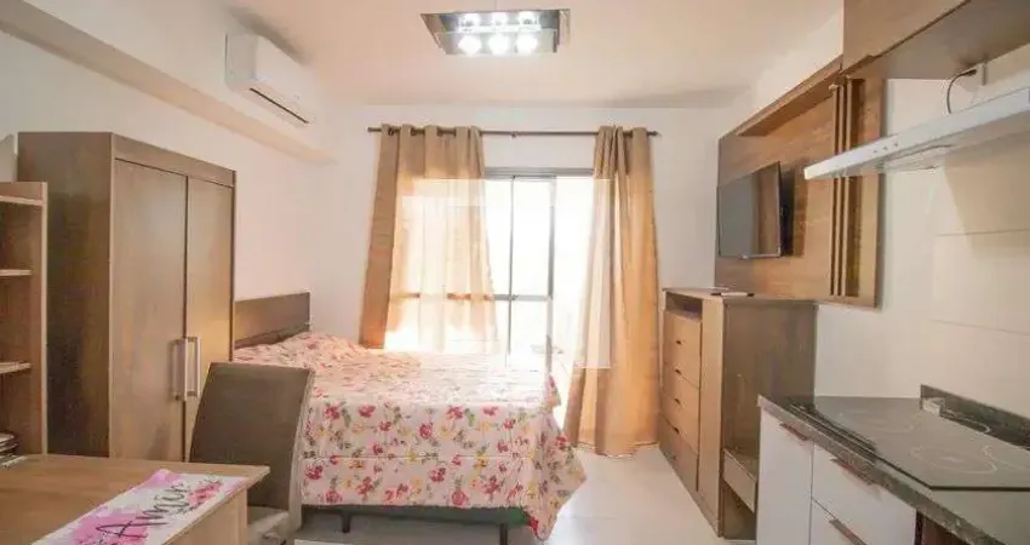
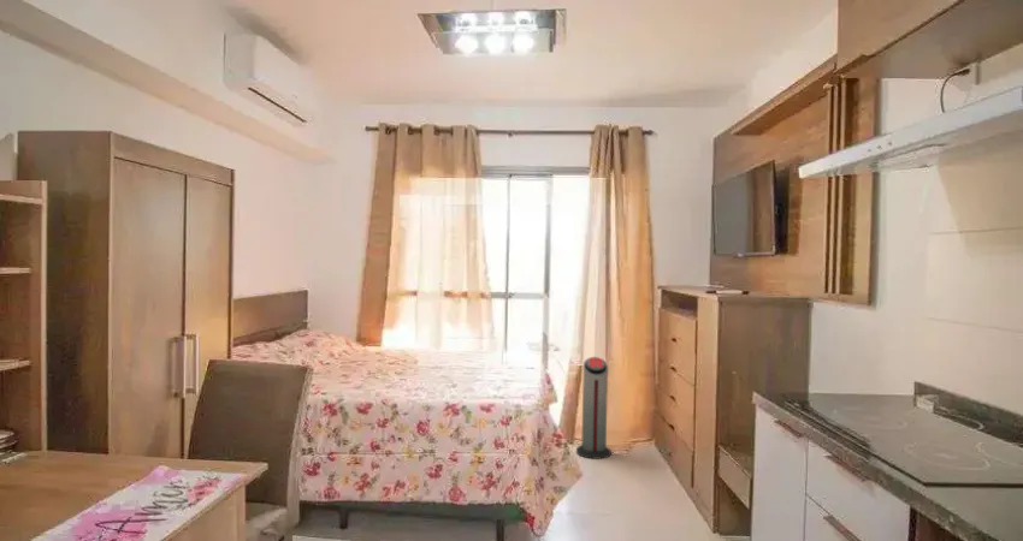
+ air purifier (595, 405)
